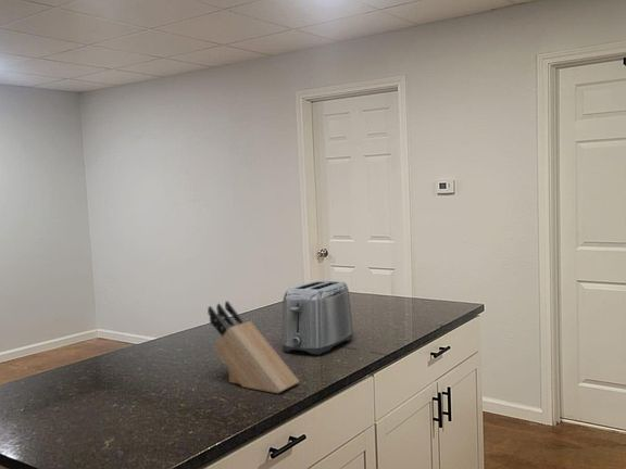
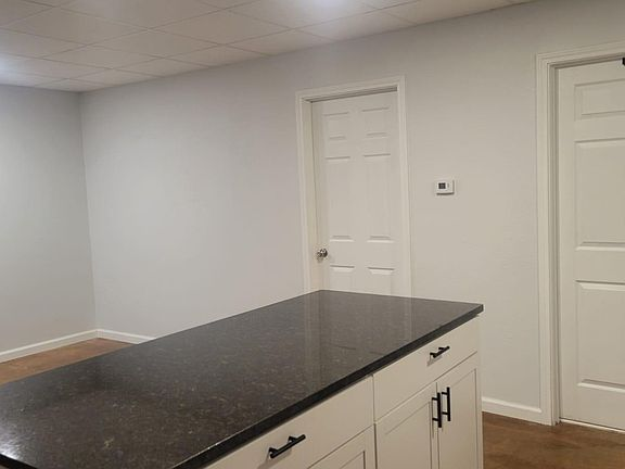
- knife block (249, 343)
- toaster (320, 314)
